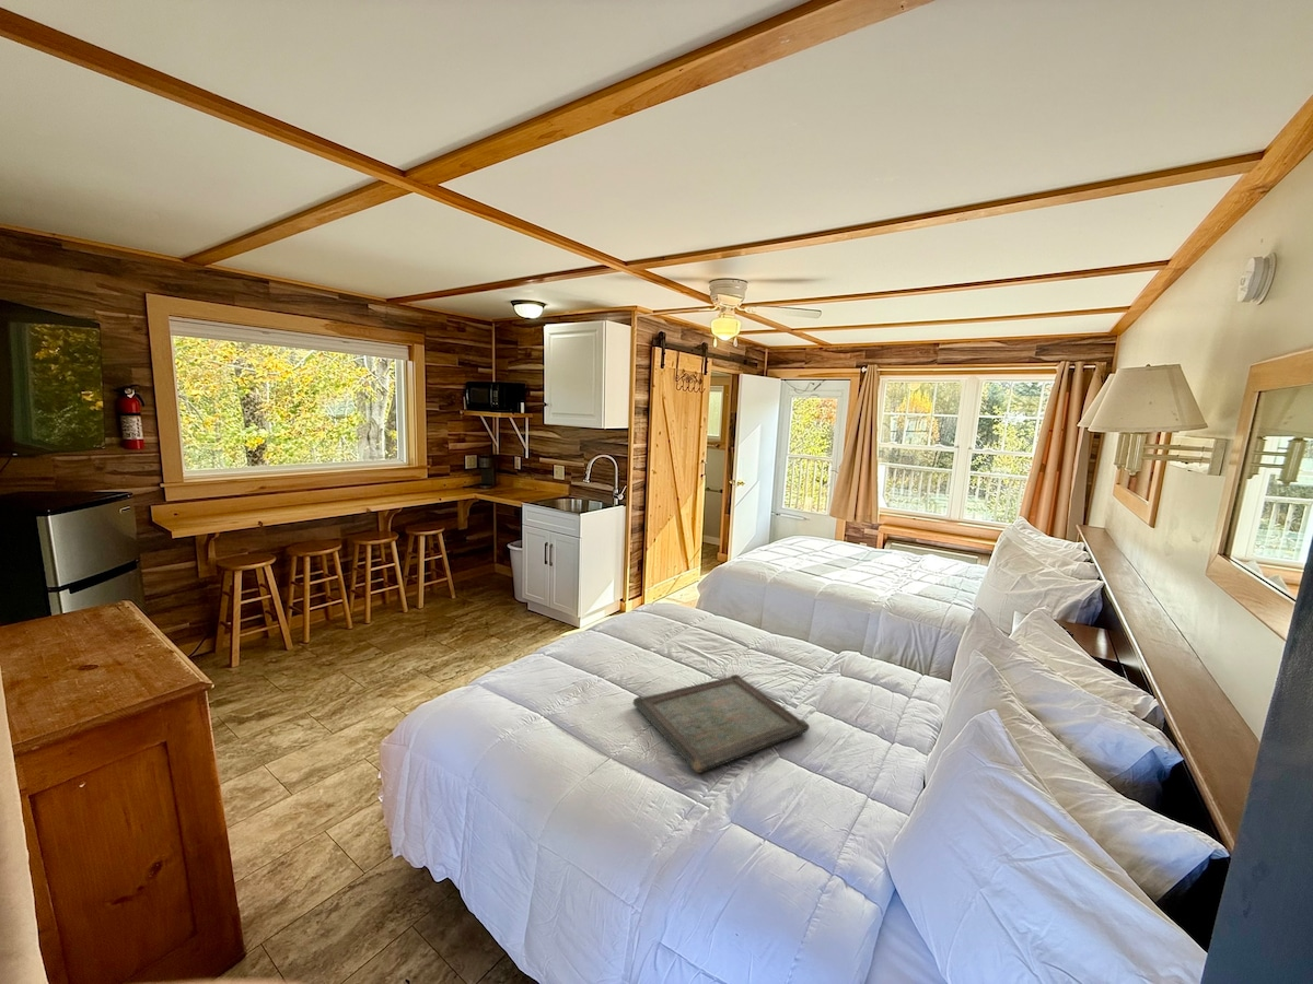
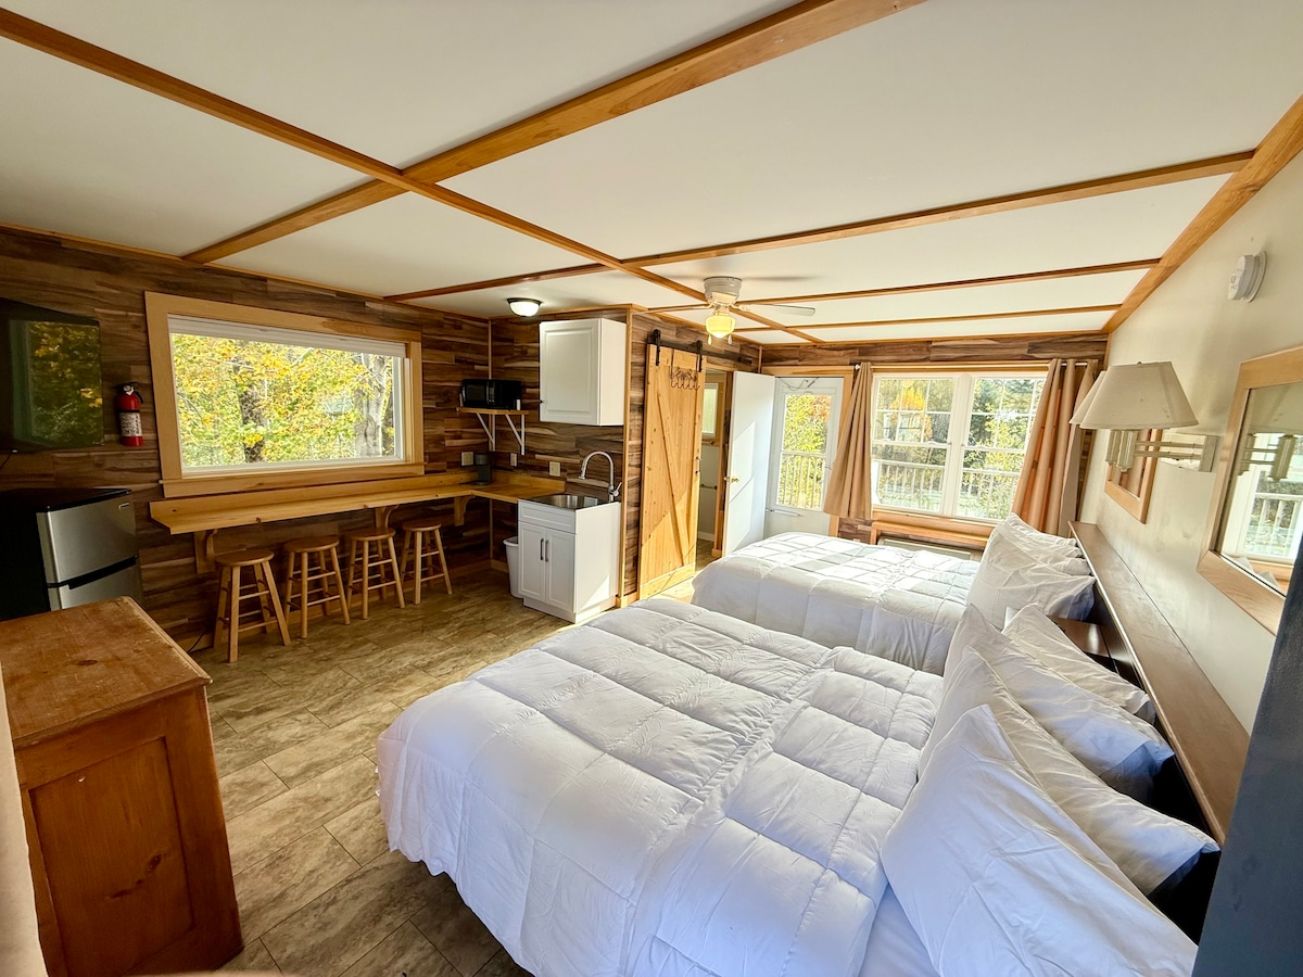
- serving tray (719, 715)
